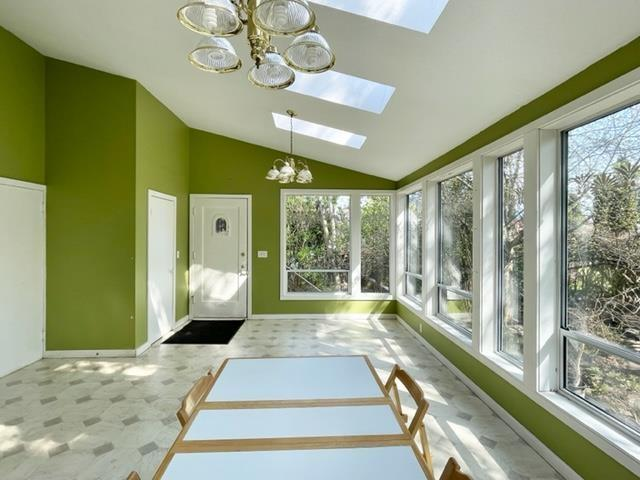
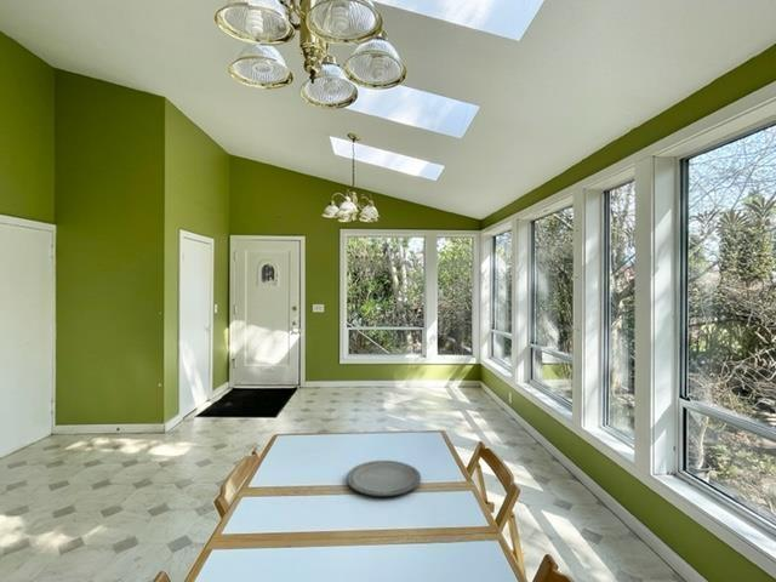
+ plate (383, 478)
